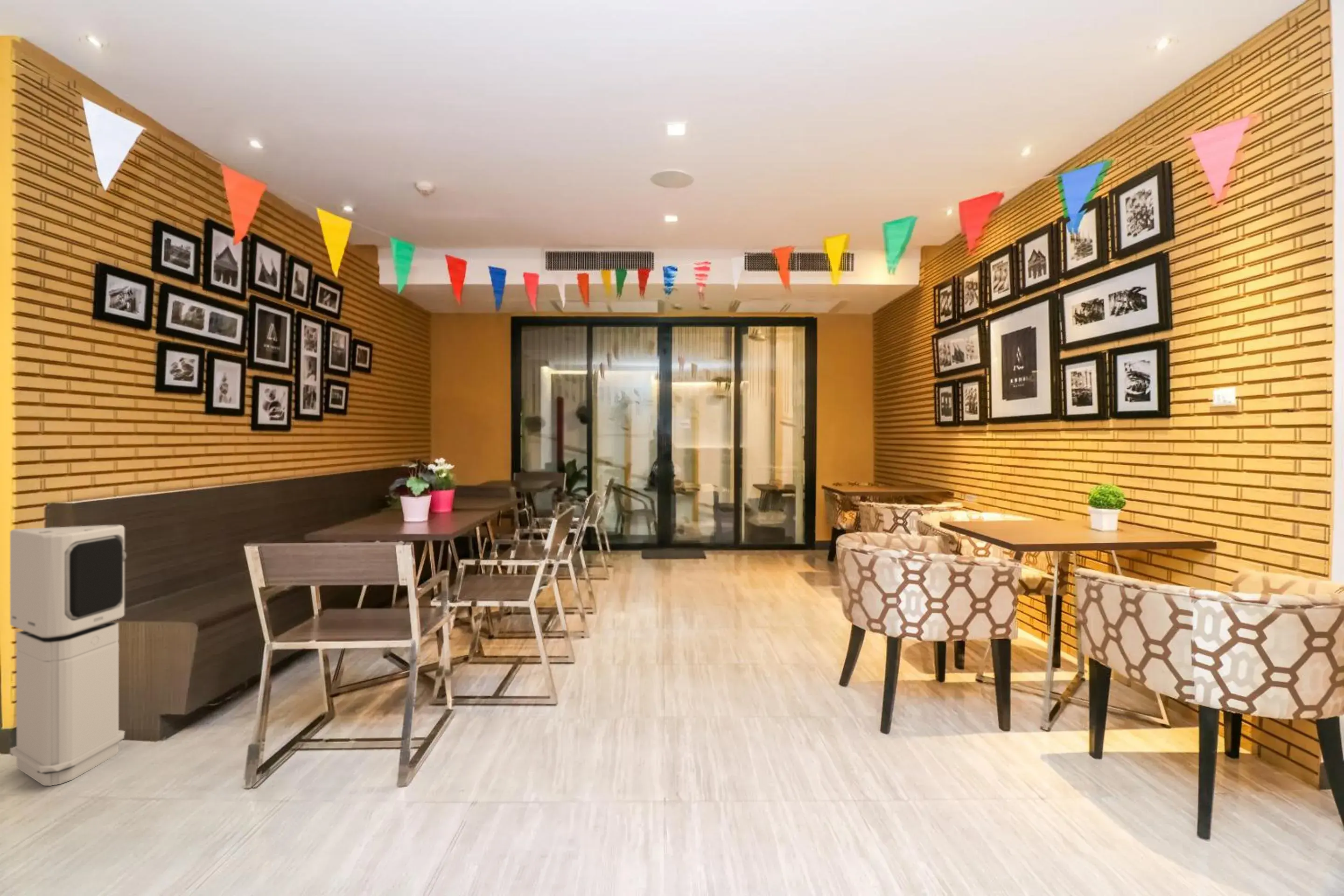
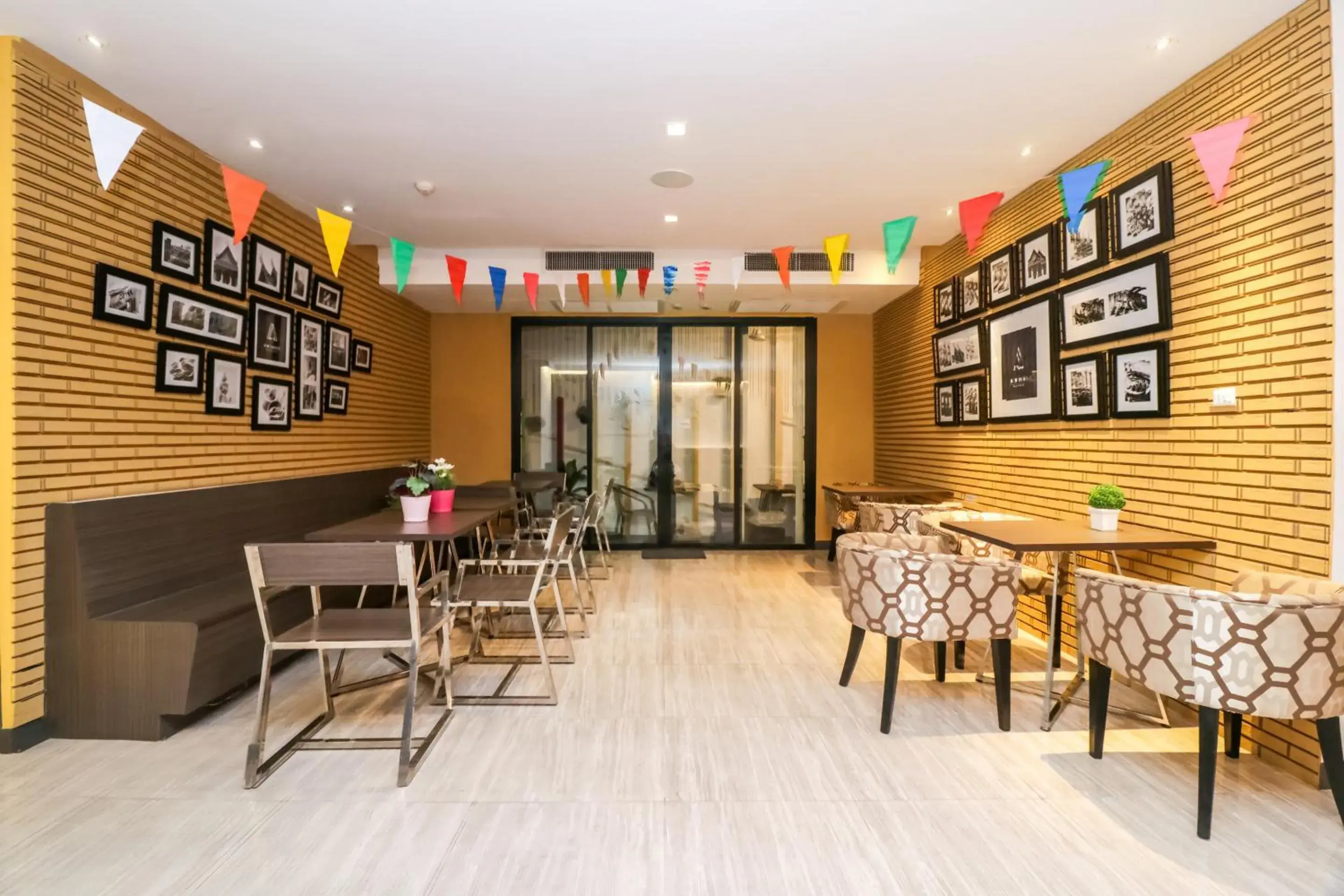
- air purifier (56, 648)
